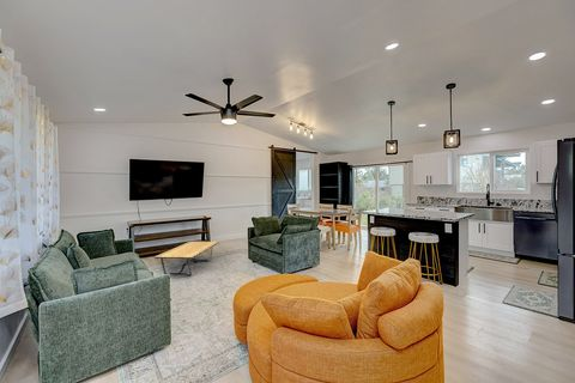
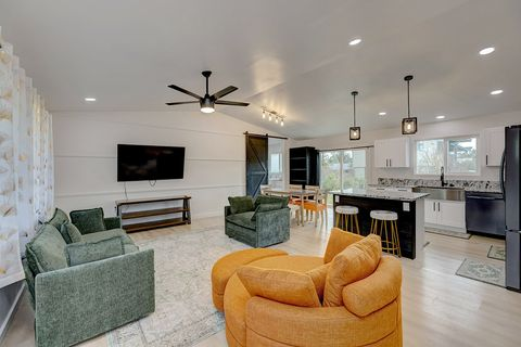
- coffee table (190, 257)
